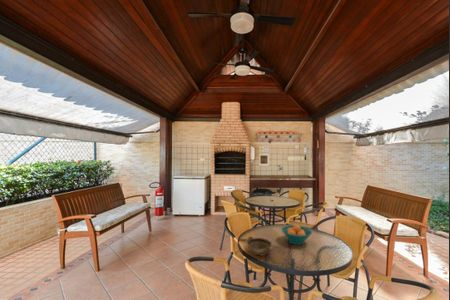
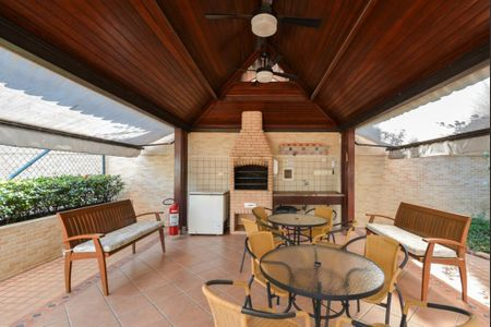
- bowl (259, 247)
- fruit bowl (296, 233)
